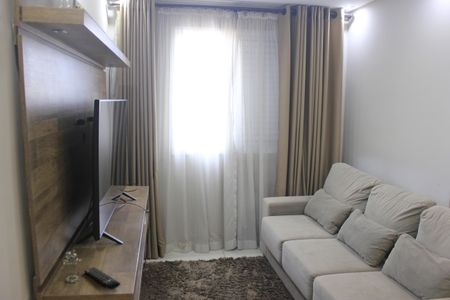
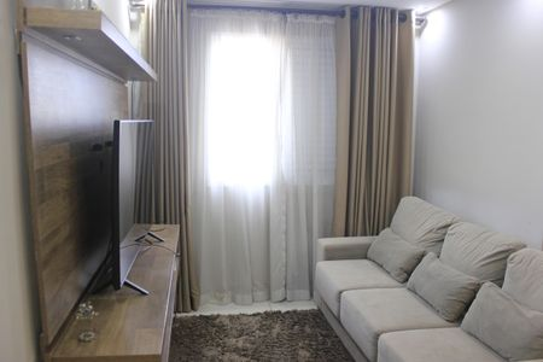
- remote control (101, 277)
